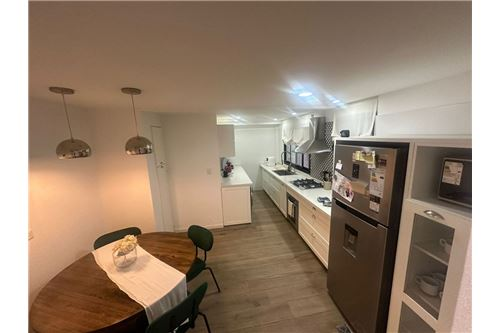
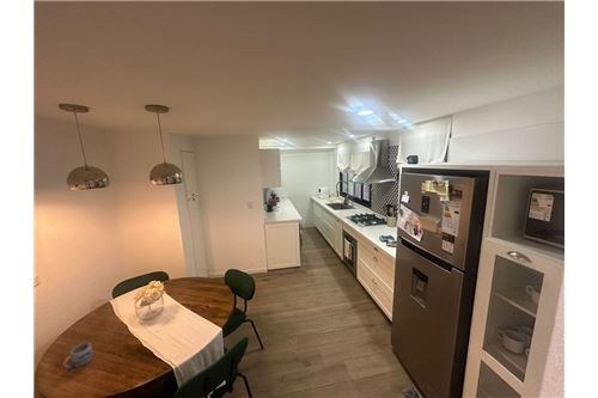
+ mug (78, 356)
